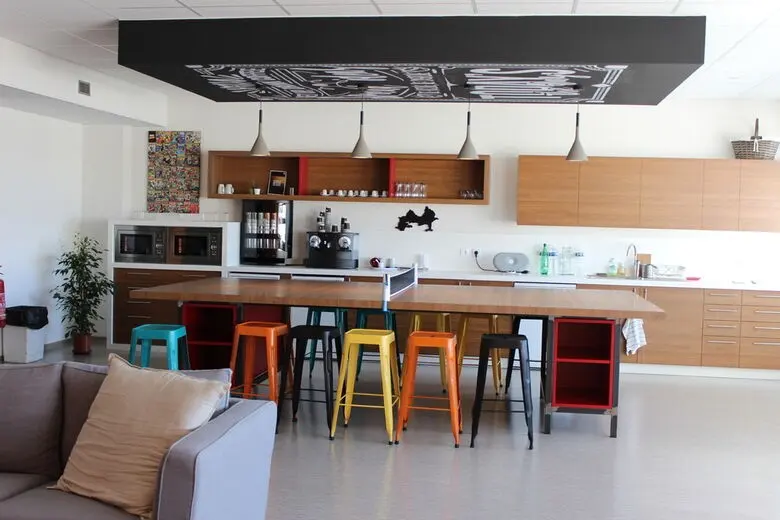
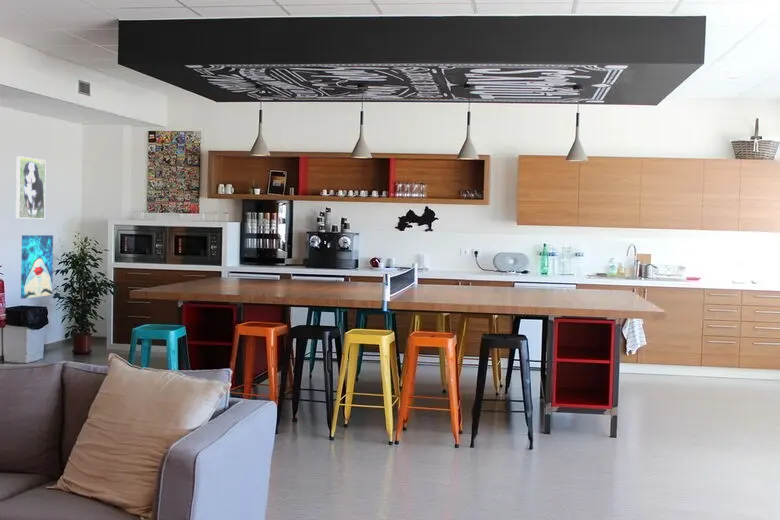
+ wall art (37, 266)
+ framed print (31, 188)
